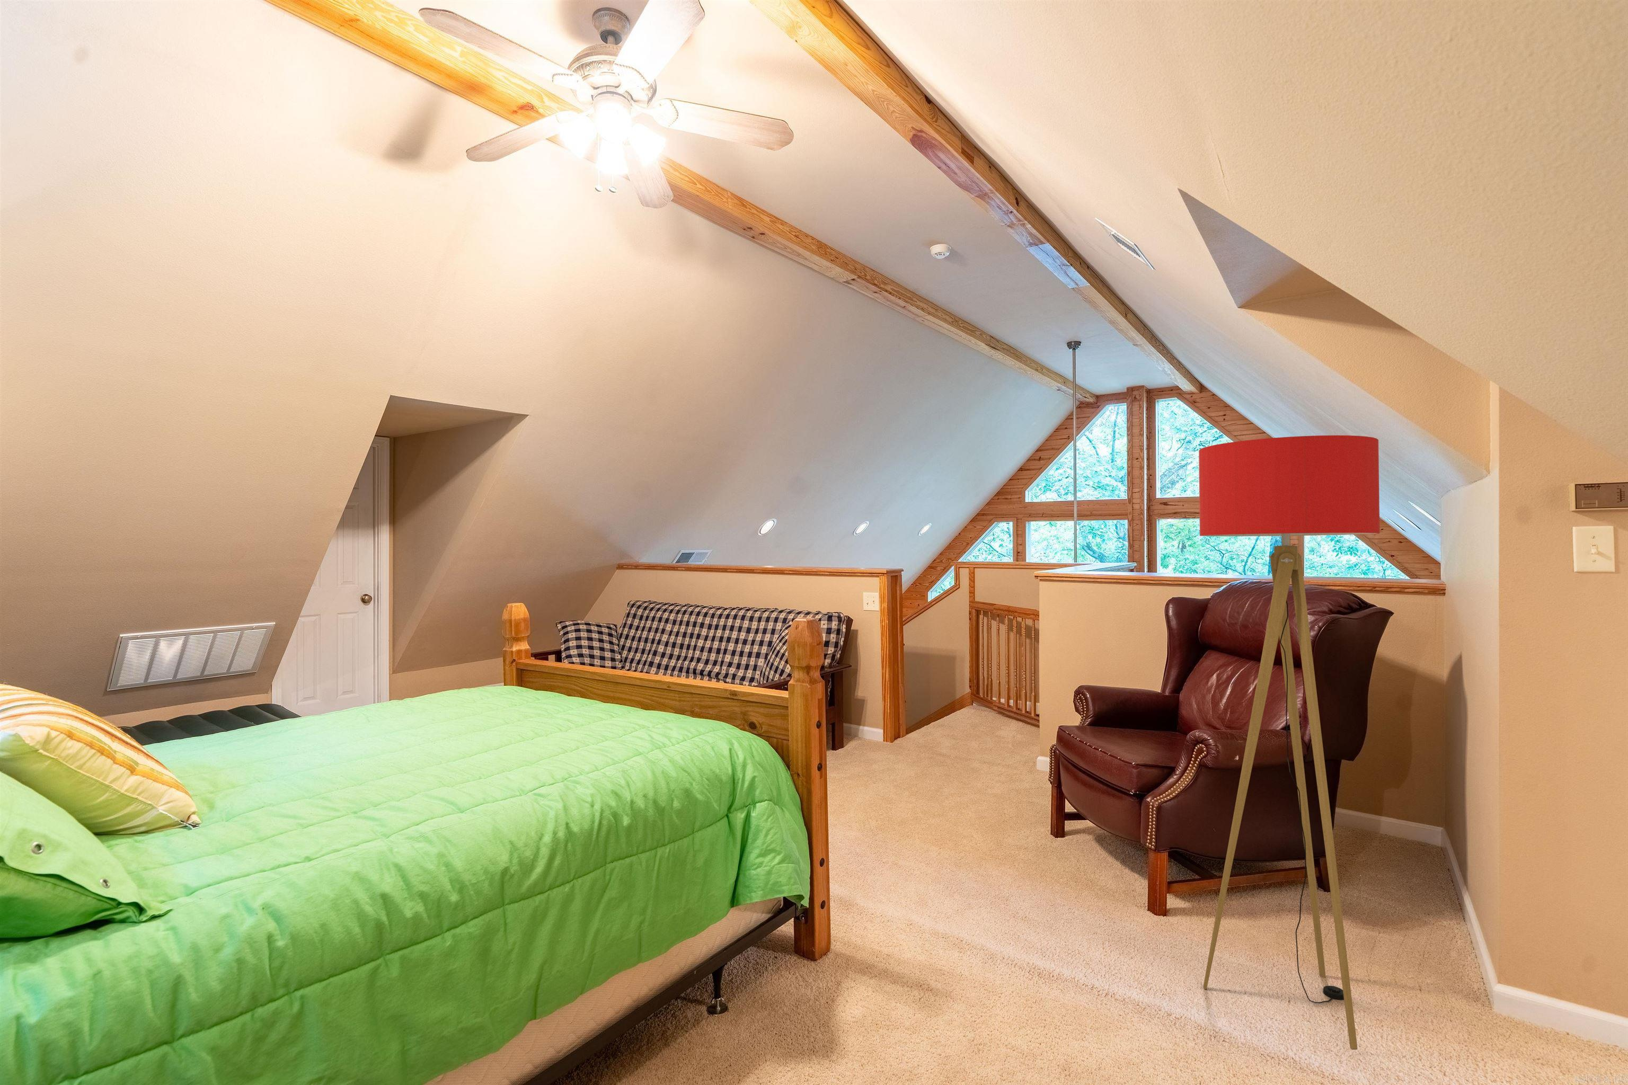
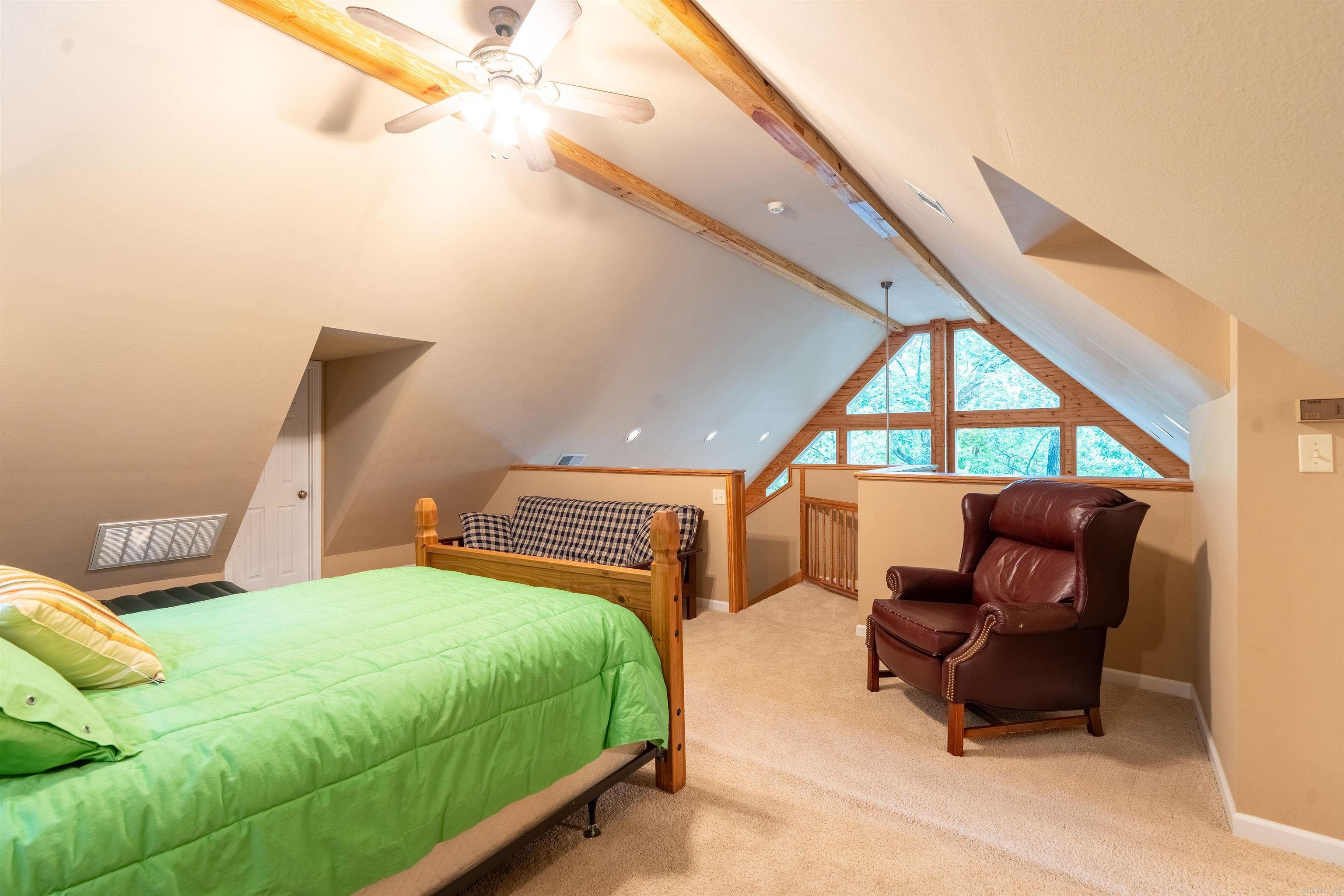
- floor lamp (1286, 723)
